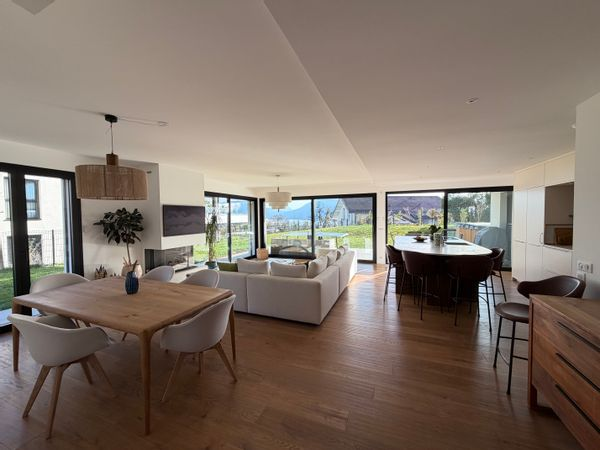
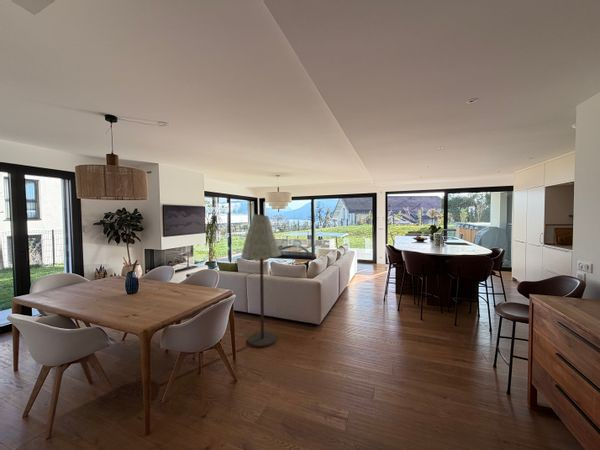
+ floor lamp (261, 277)
